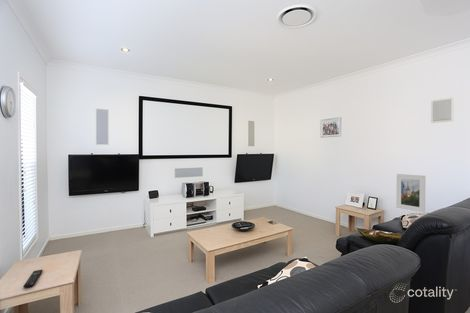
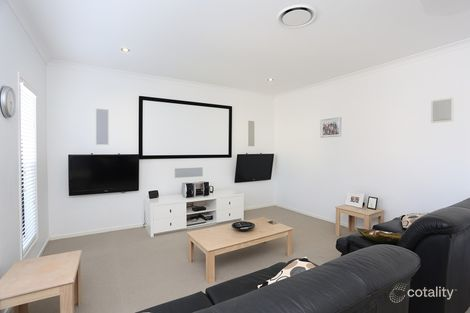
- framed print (410, 192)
- remote control (33, 278)
